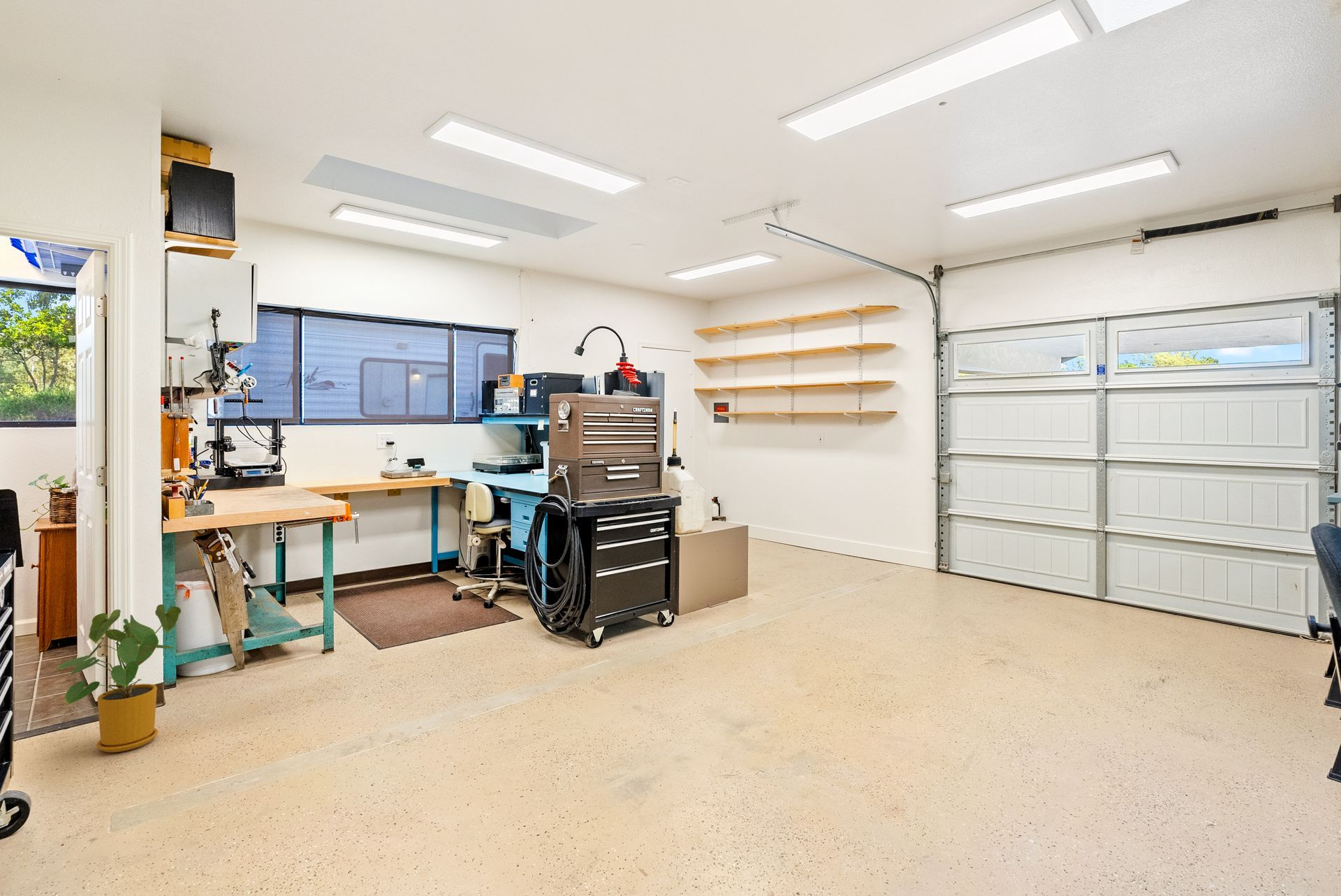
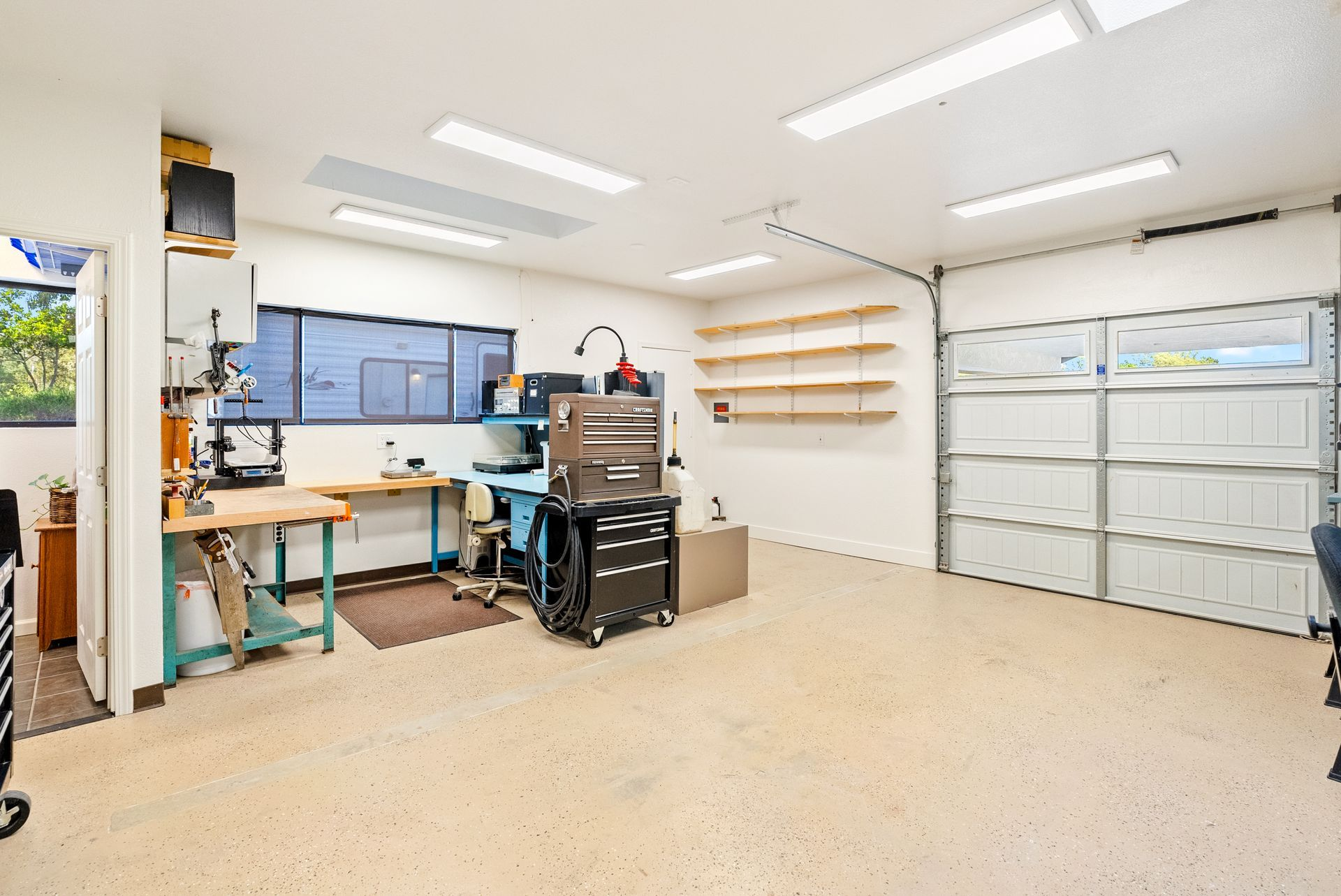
- house plant (122, 679)
